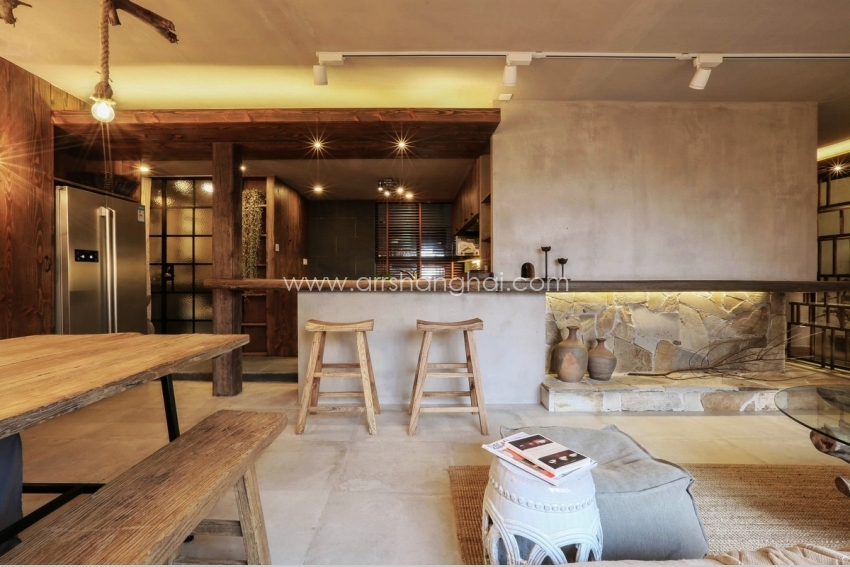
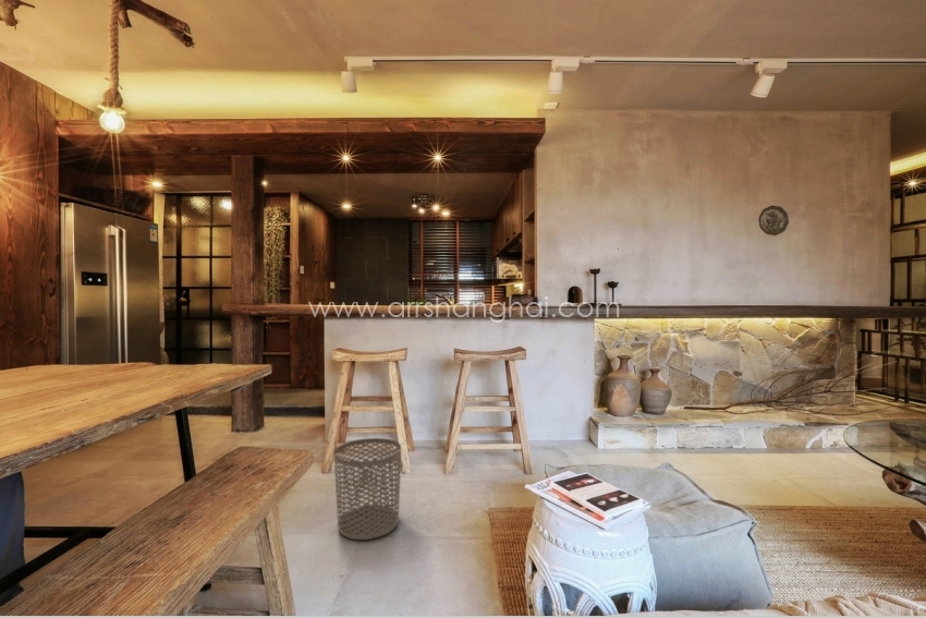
+ decorative plate (772, 220)
+ waste bin (368, 486)
